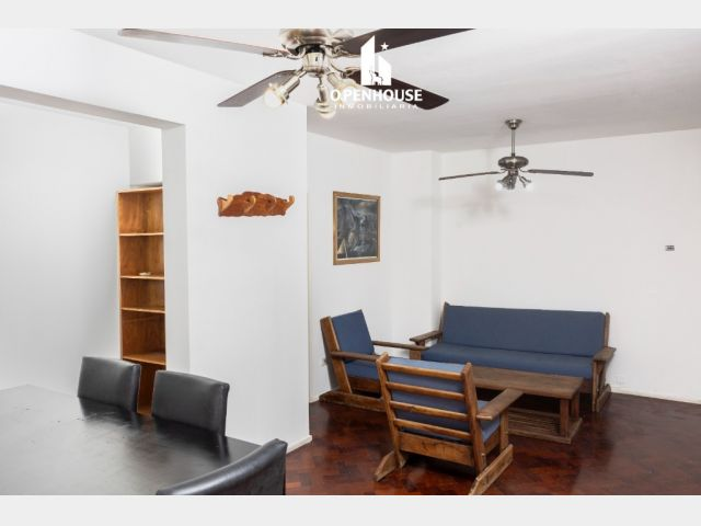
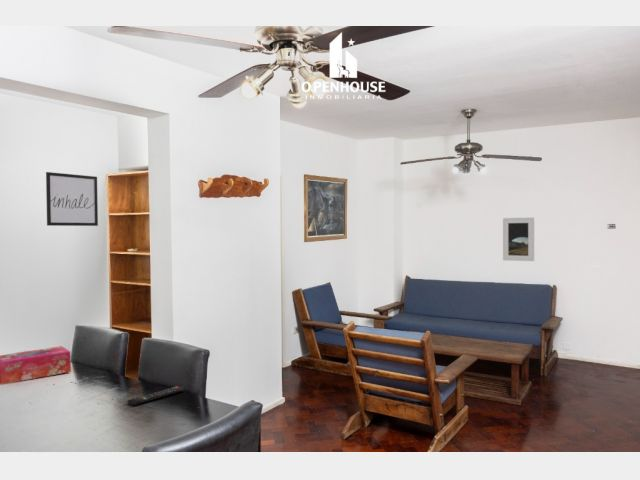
+ wall art (73, 200)
+ tissue box (33, 364)
+ remote control (157, 395)
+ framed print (518, 239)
